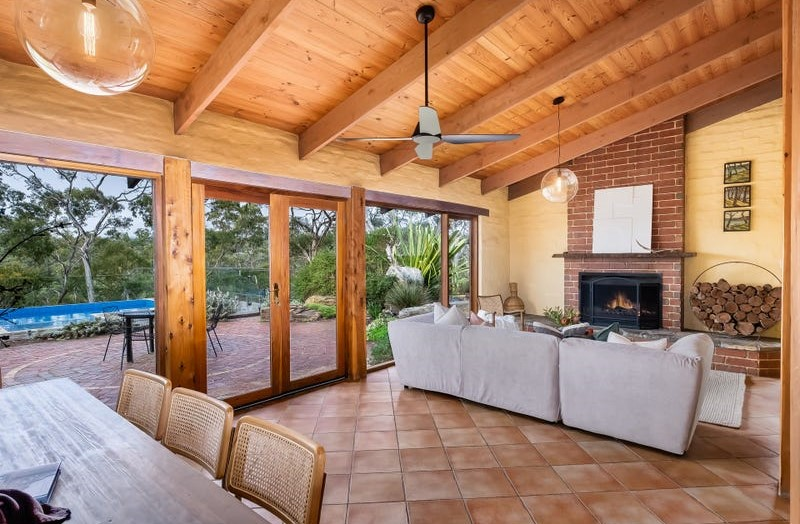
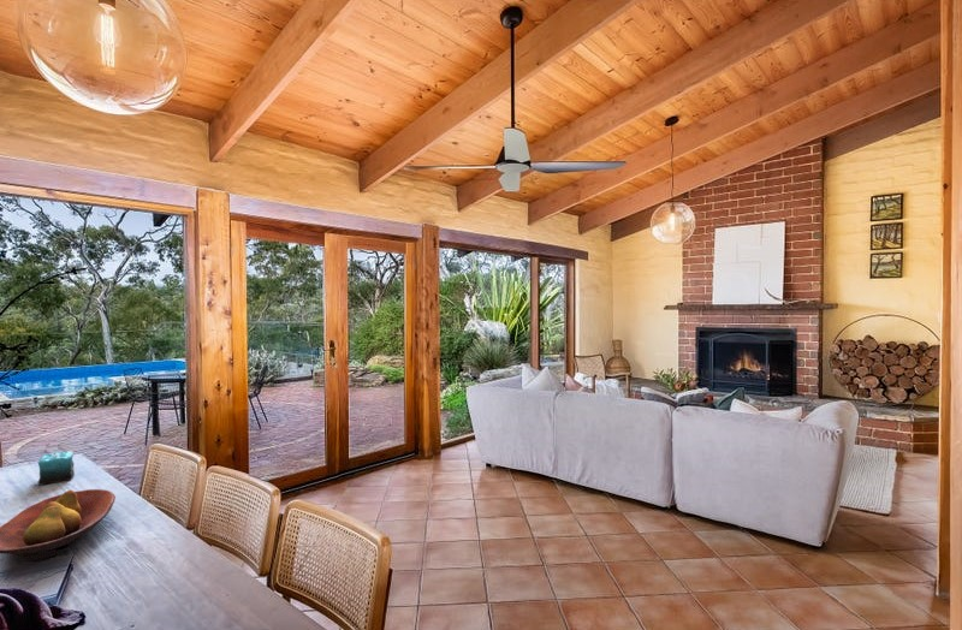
+ fruit bowl (58, 517)
+ candle (57, 462)
